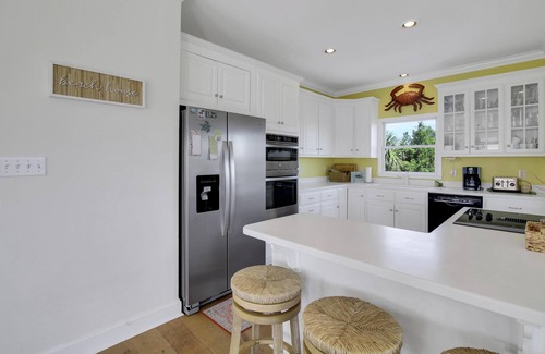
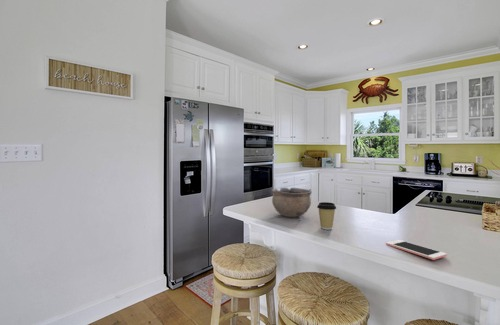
+ ceramic bowl (291, 202)
+ cell phone (414, 248)
+ coffee cup (326, 215)
